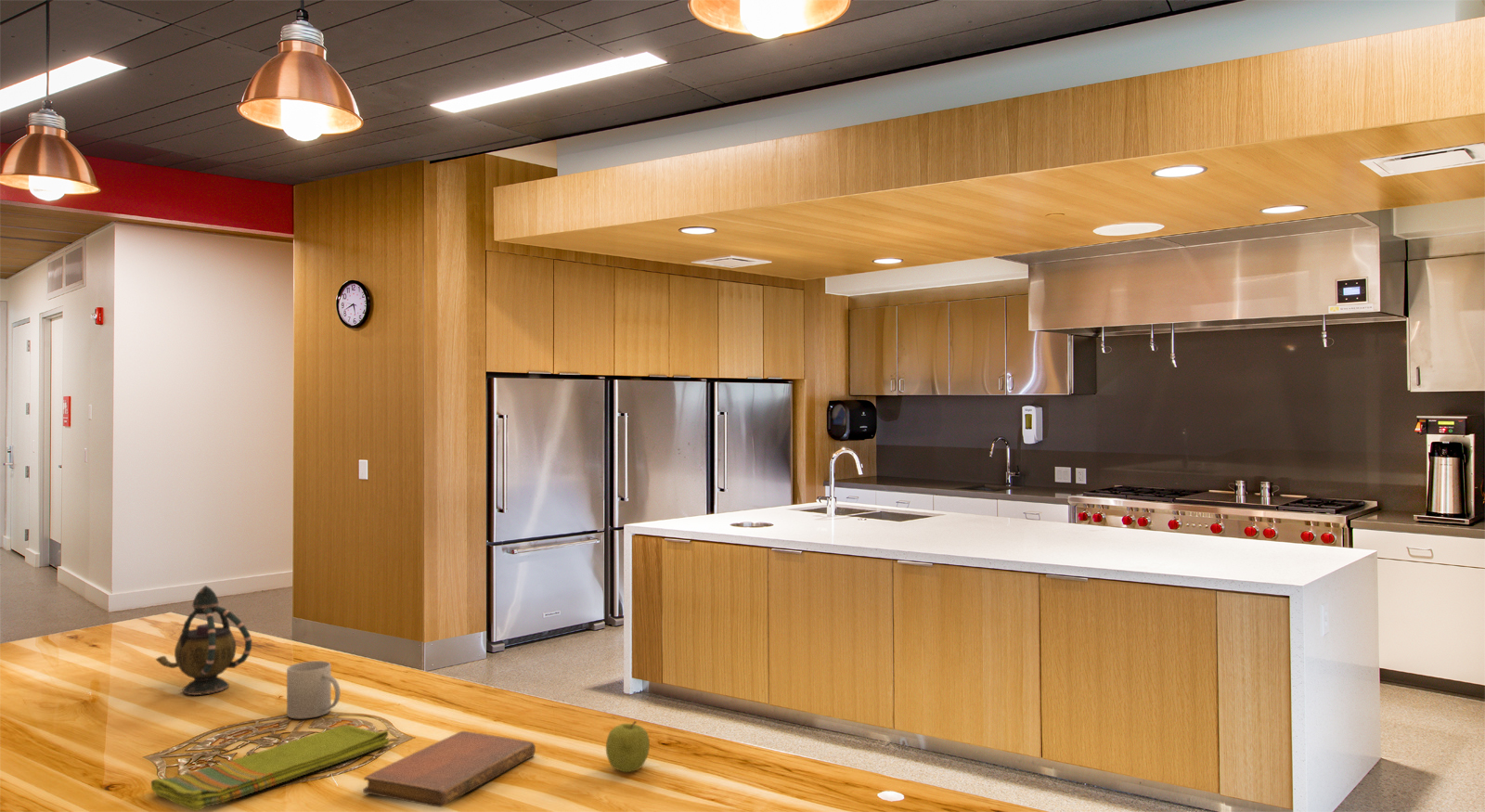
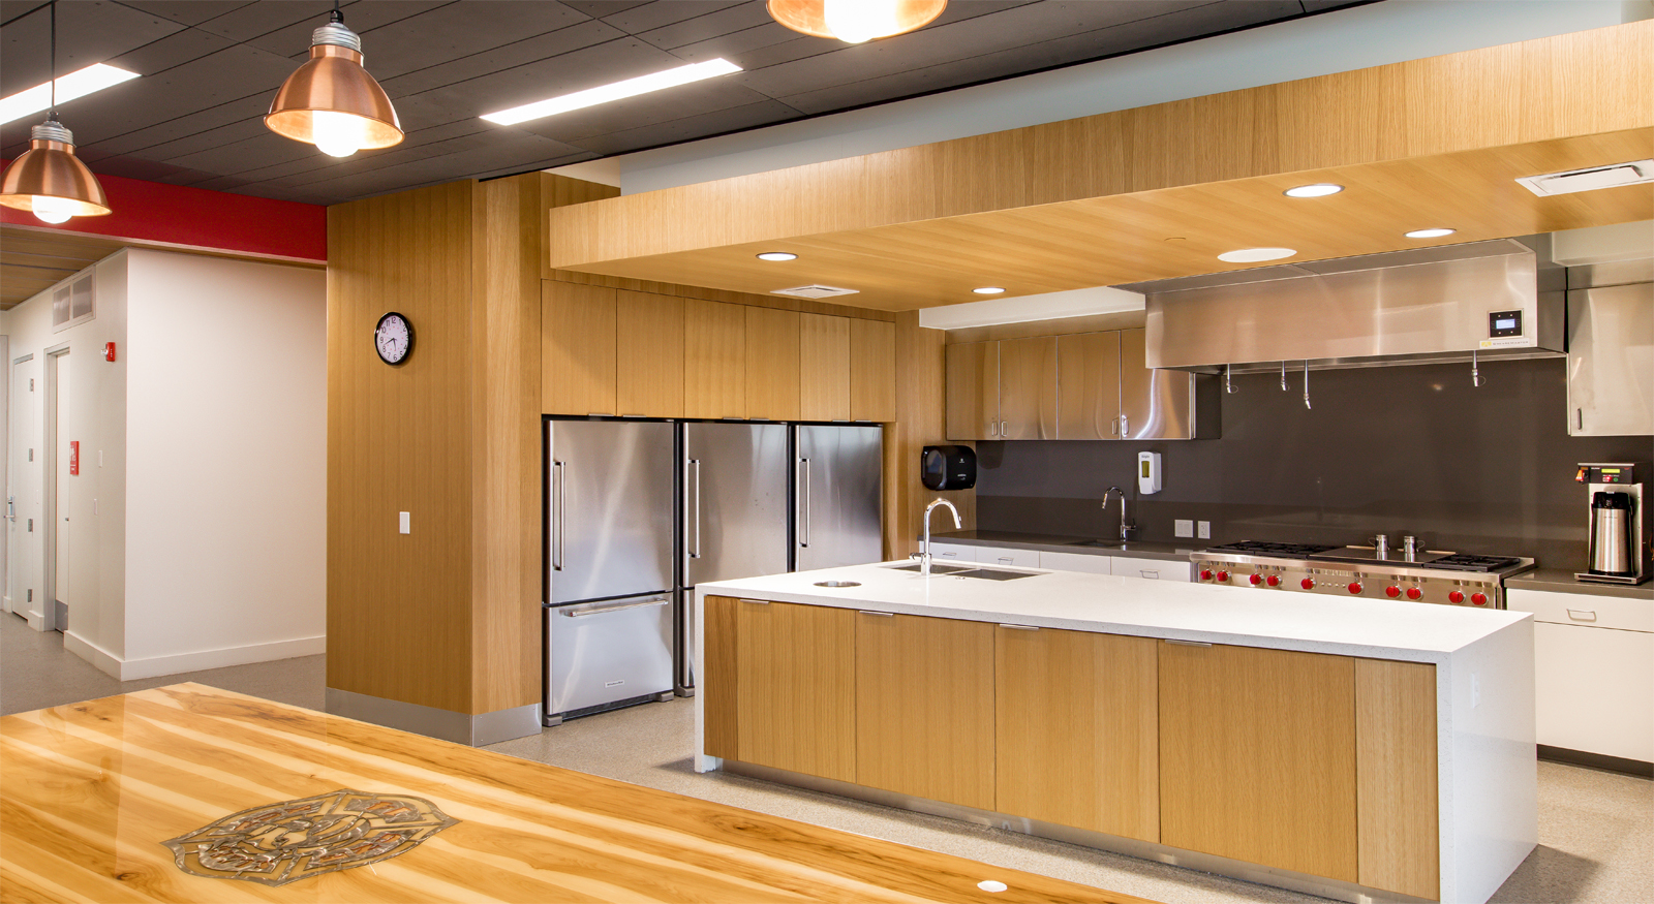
- mug (316, 690)
- fruit (627, 745)
- teapot (195, 635)
- notebook (453, 766)
- dish towel (277, 759)
